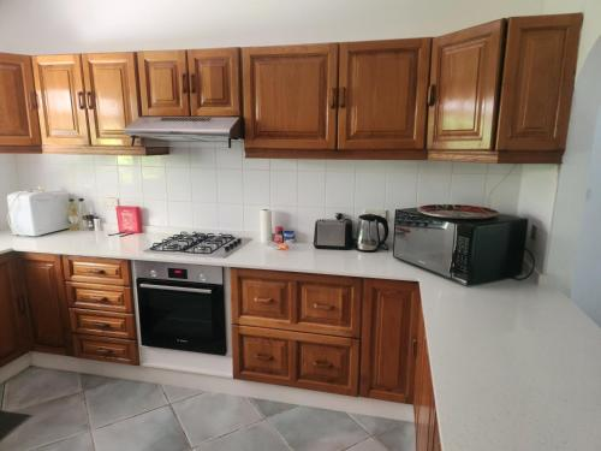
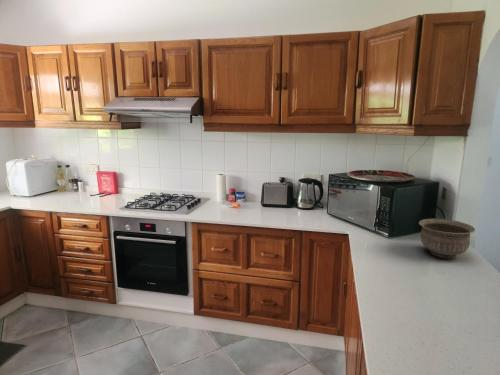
+ bowl (444, 239)
